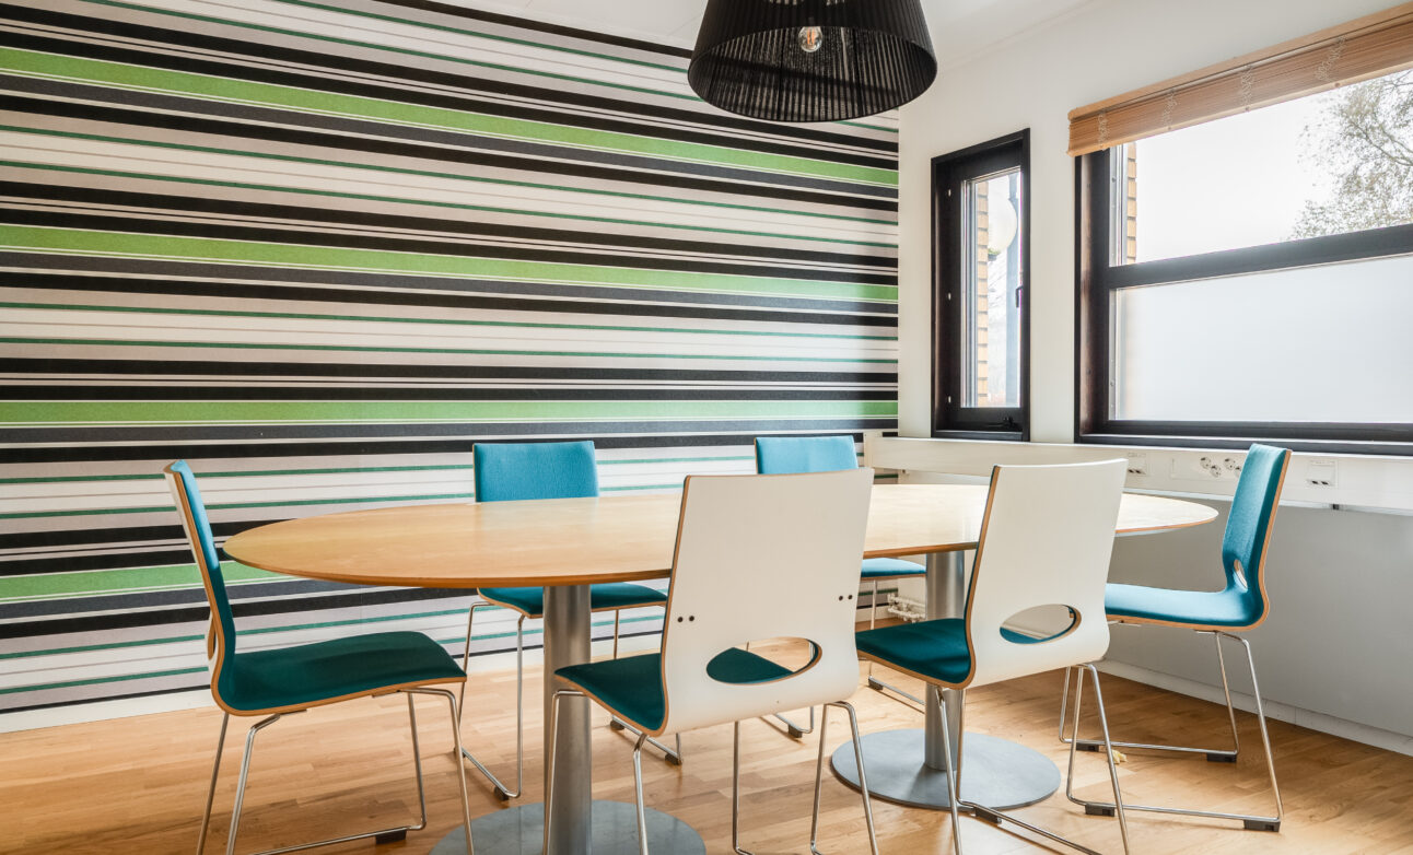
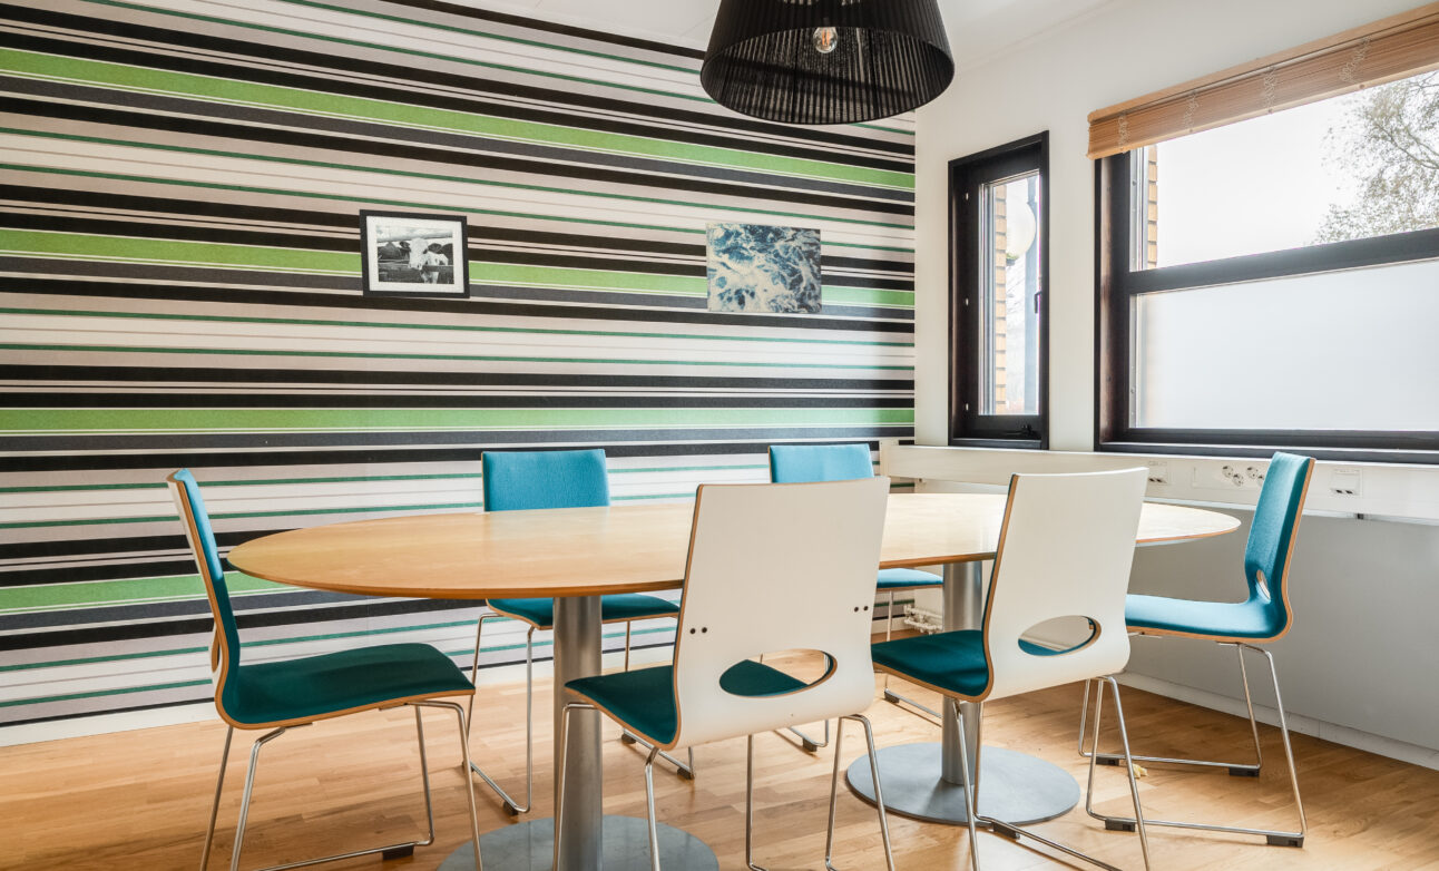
+ wall art (765, 270)
+ picture frame (415, 255)
